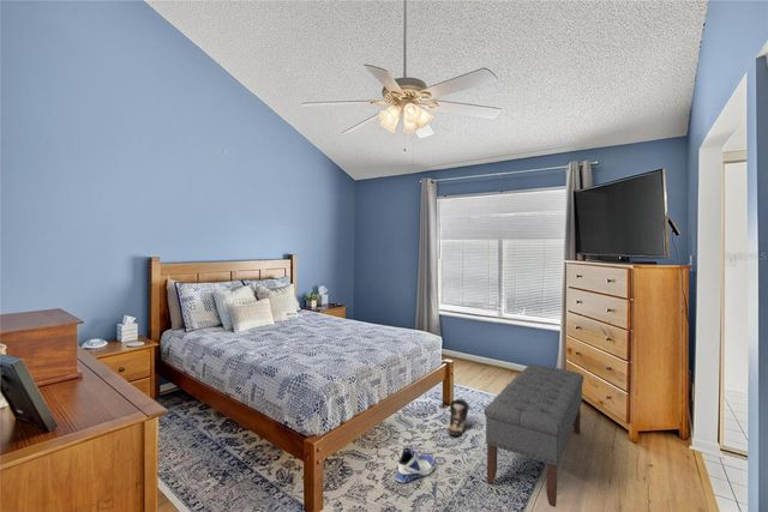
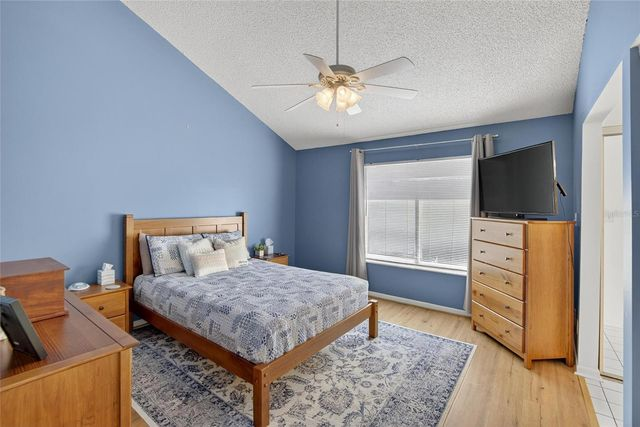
- sneaker (415, 460)
- shoe (457, 416)
- bench (539, 420)
